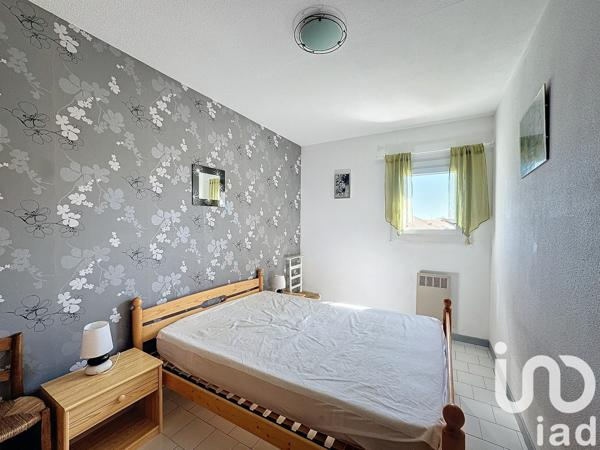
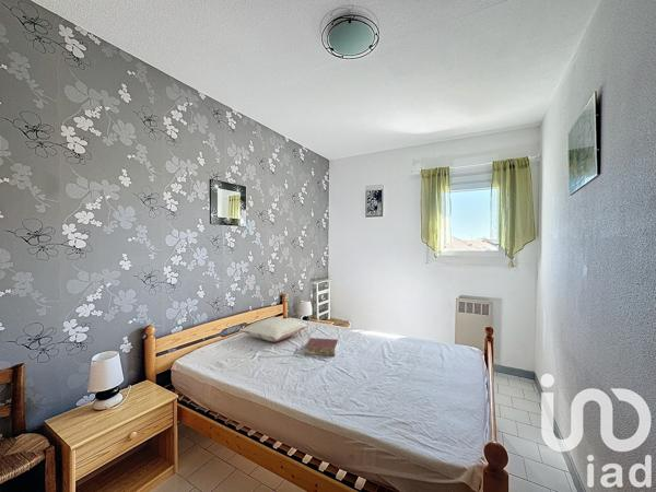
+ pillow (274, 328)
+ book (321, 345)
